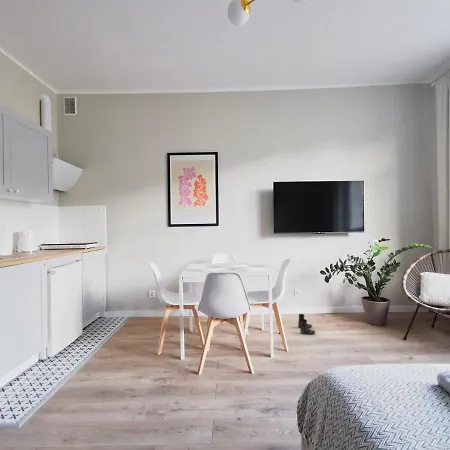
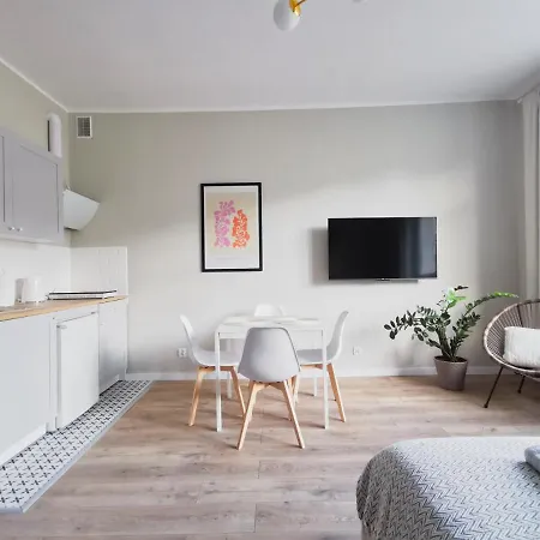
- boots (306, 323)
